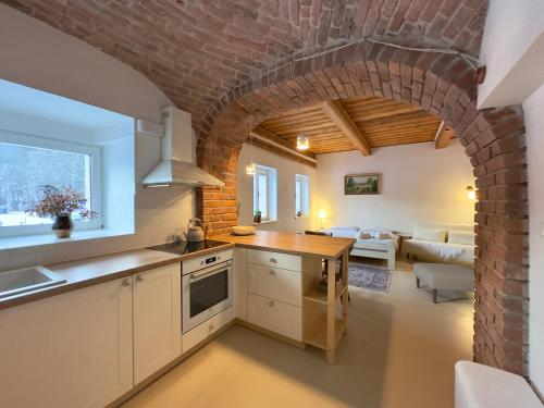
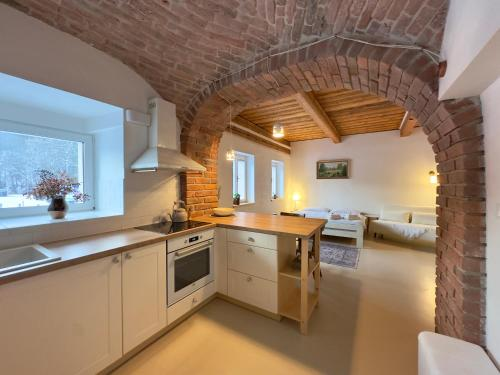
- ottoman (447, 282)
